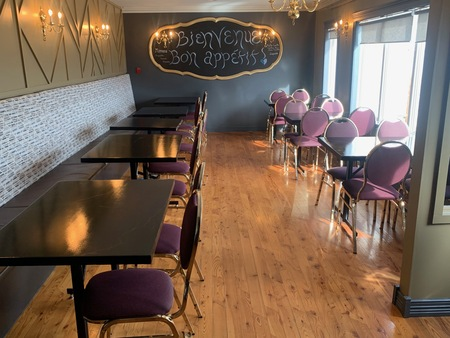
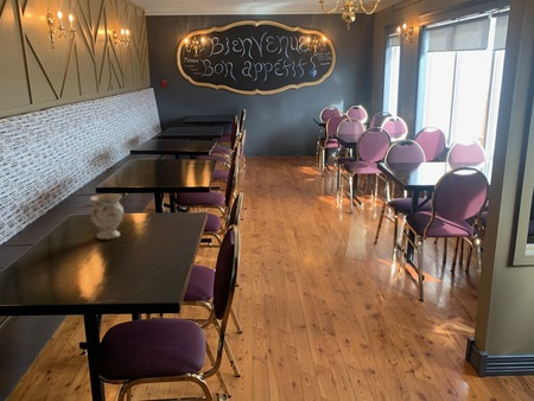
+ vase (107, 216)
